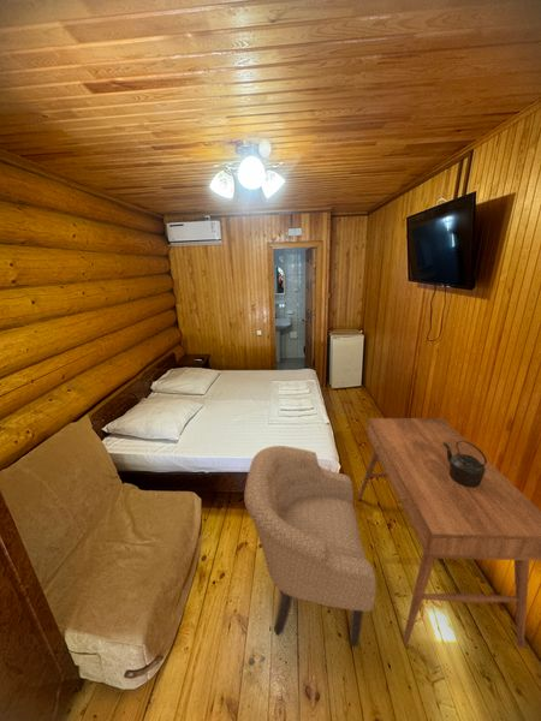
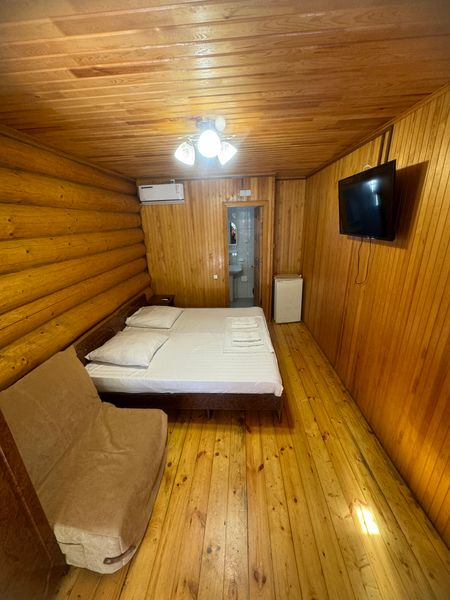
- desk (428, 511)
- kettle (462, 457)
- chair (304, 534)
